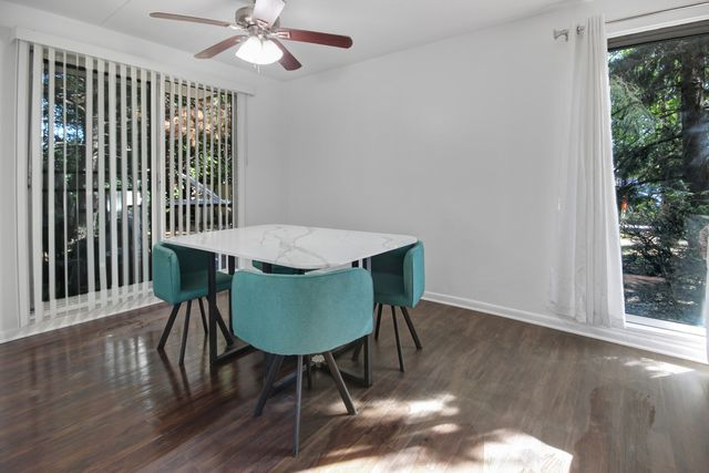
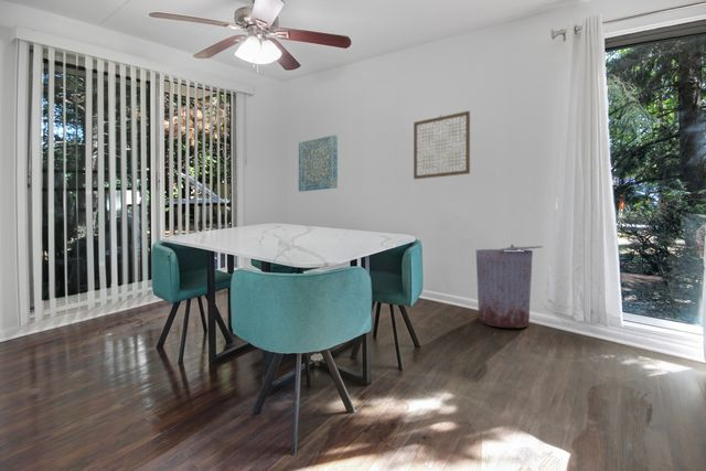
+ wall art (440, 144)
+ wall art (317, 164)
+ trash can (507, 282)
